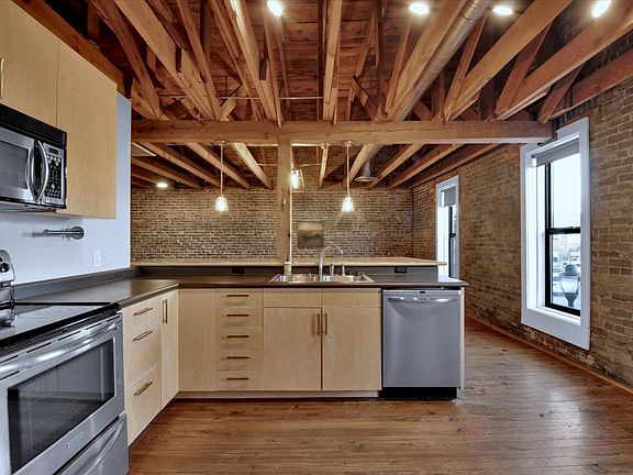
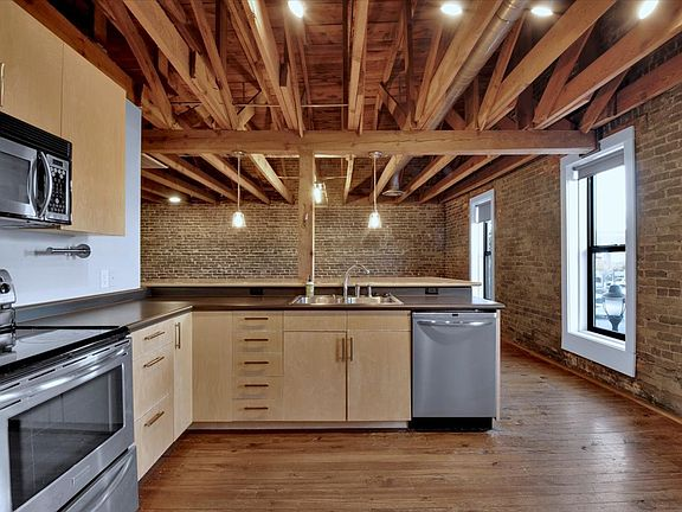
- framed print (310, 234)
